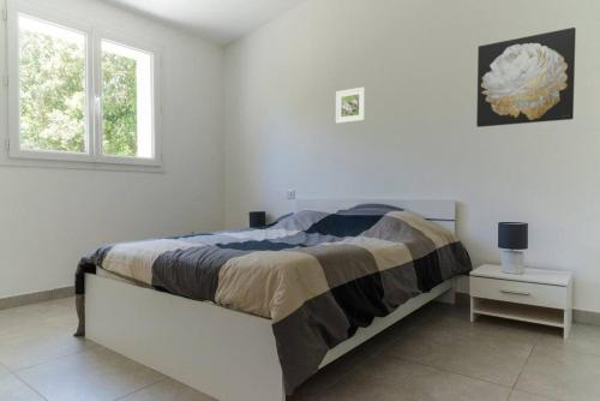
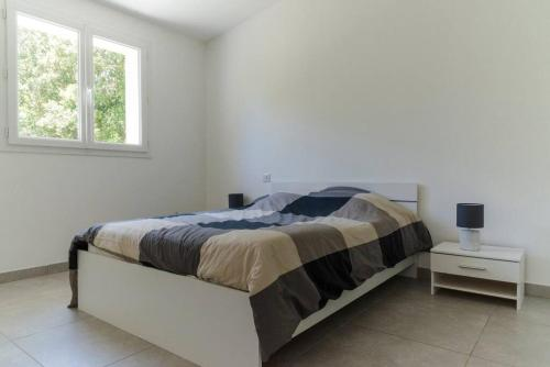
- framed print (349, 106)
- wall art (522, 80)
